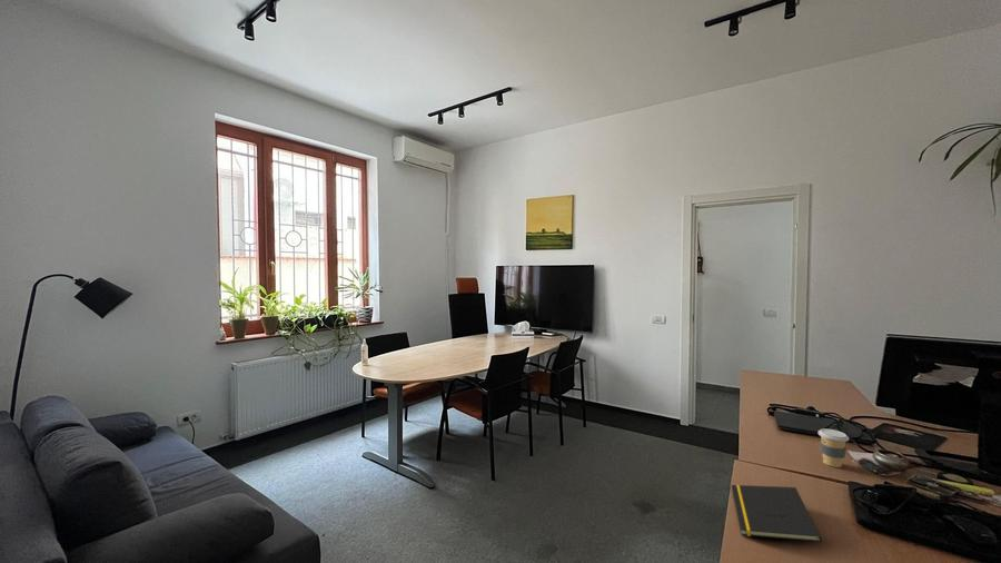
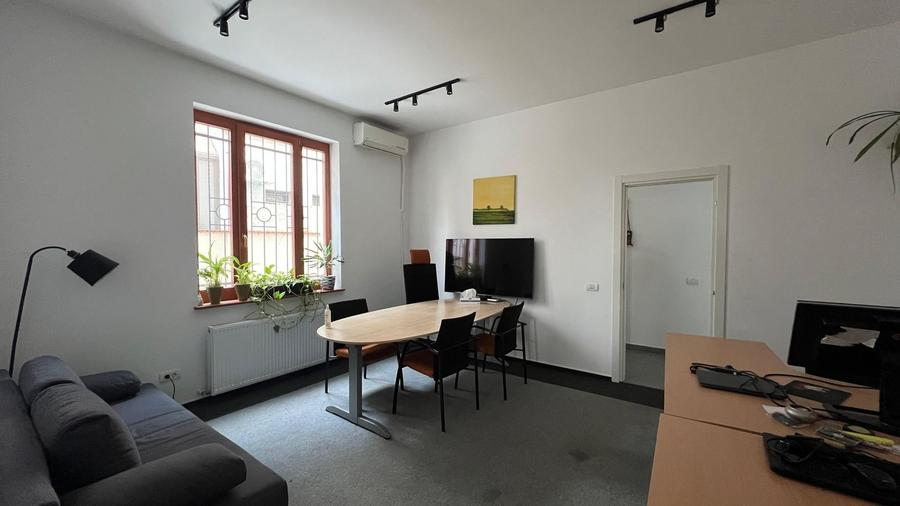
- coffee cup (832, 447)
- notepad (770, 510)
